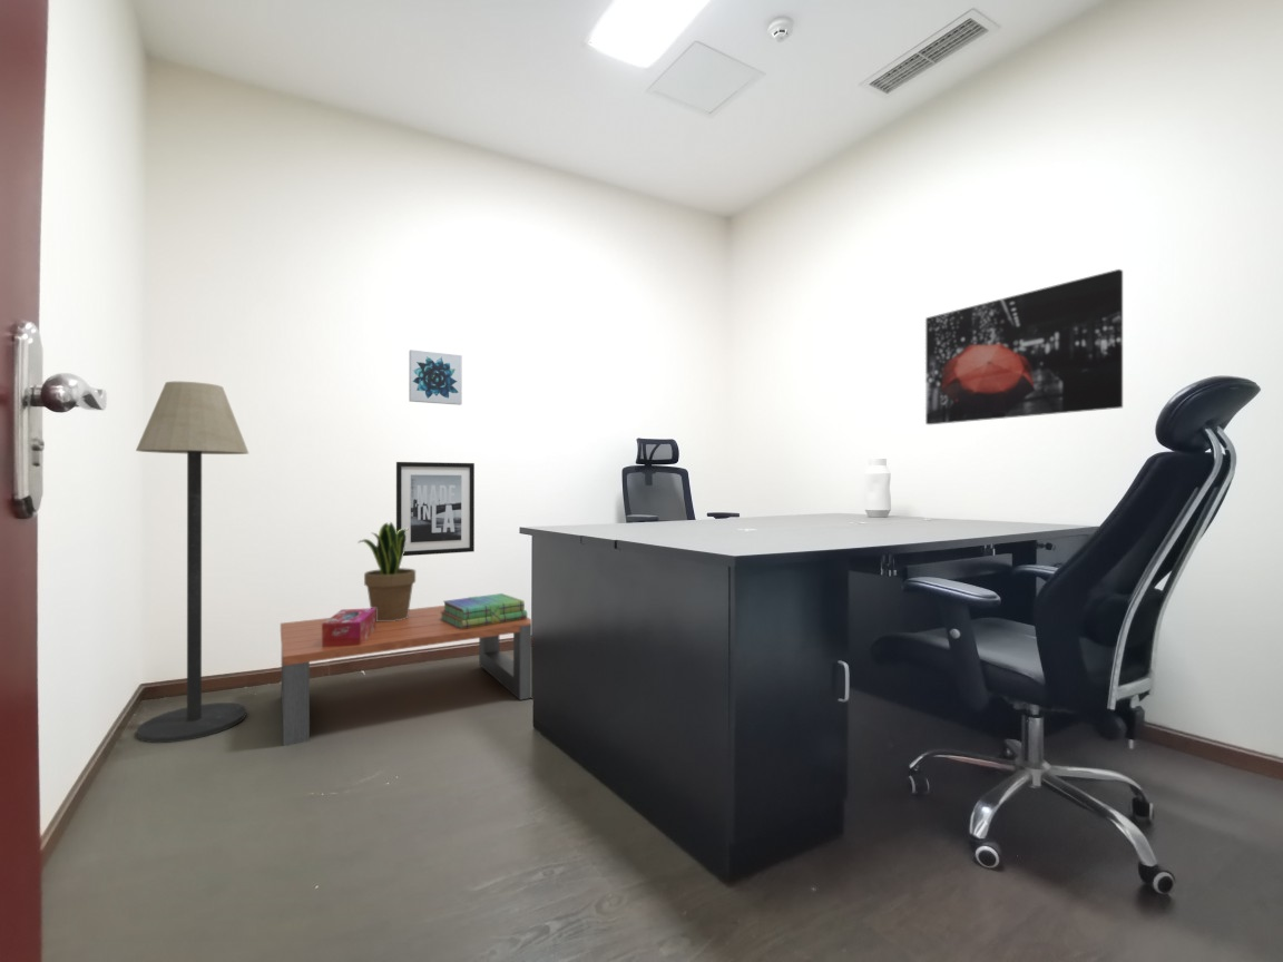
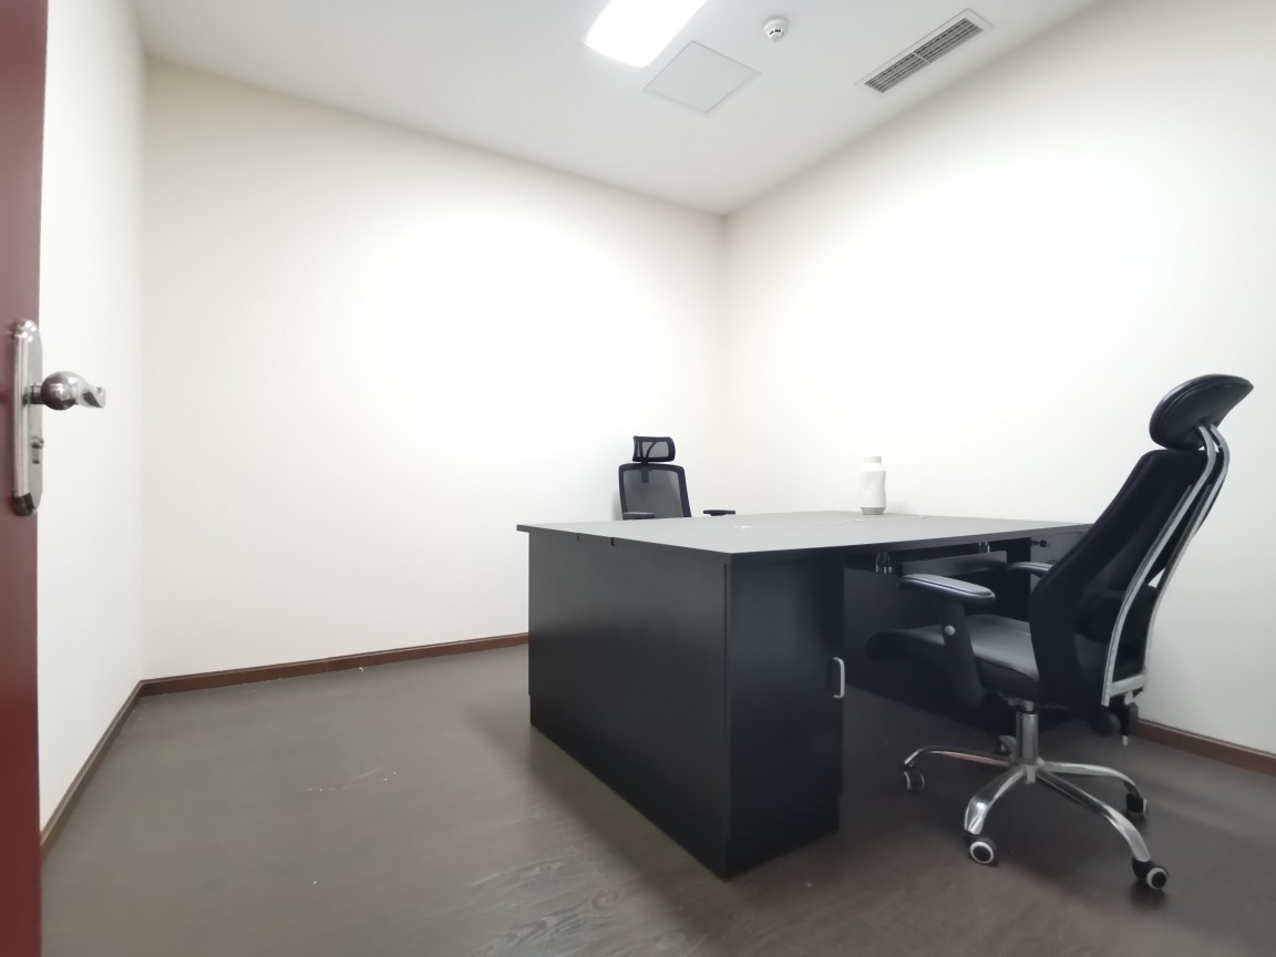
- wall art (1011, 356)
- coffee table (404, 648)
- potted plant (386, 569)
- floor lamp (194, 554)
- stack of books (483, 609)
- tissue box (350, 626)
- wall art (435, 508)
- wall art (435, 377)
